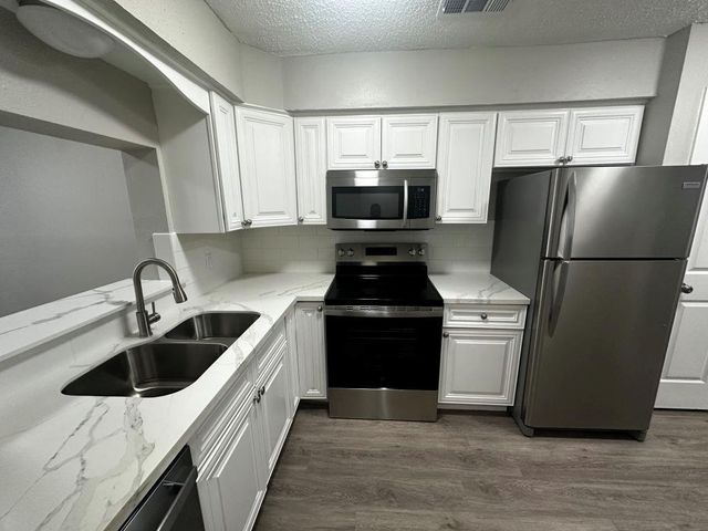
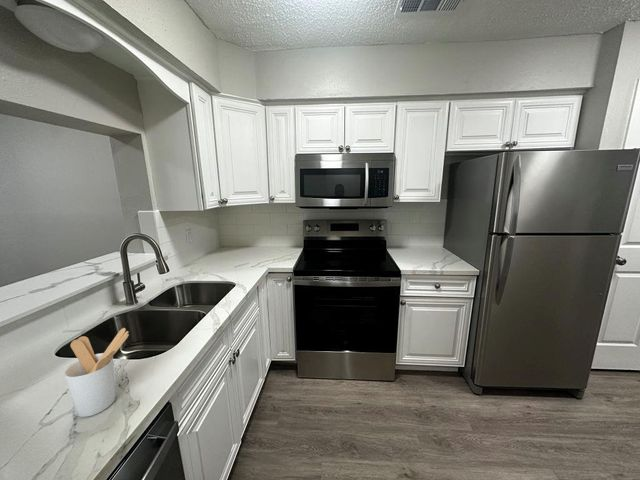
+ utensil holder (103, 368)
